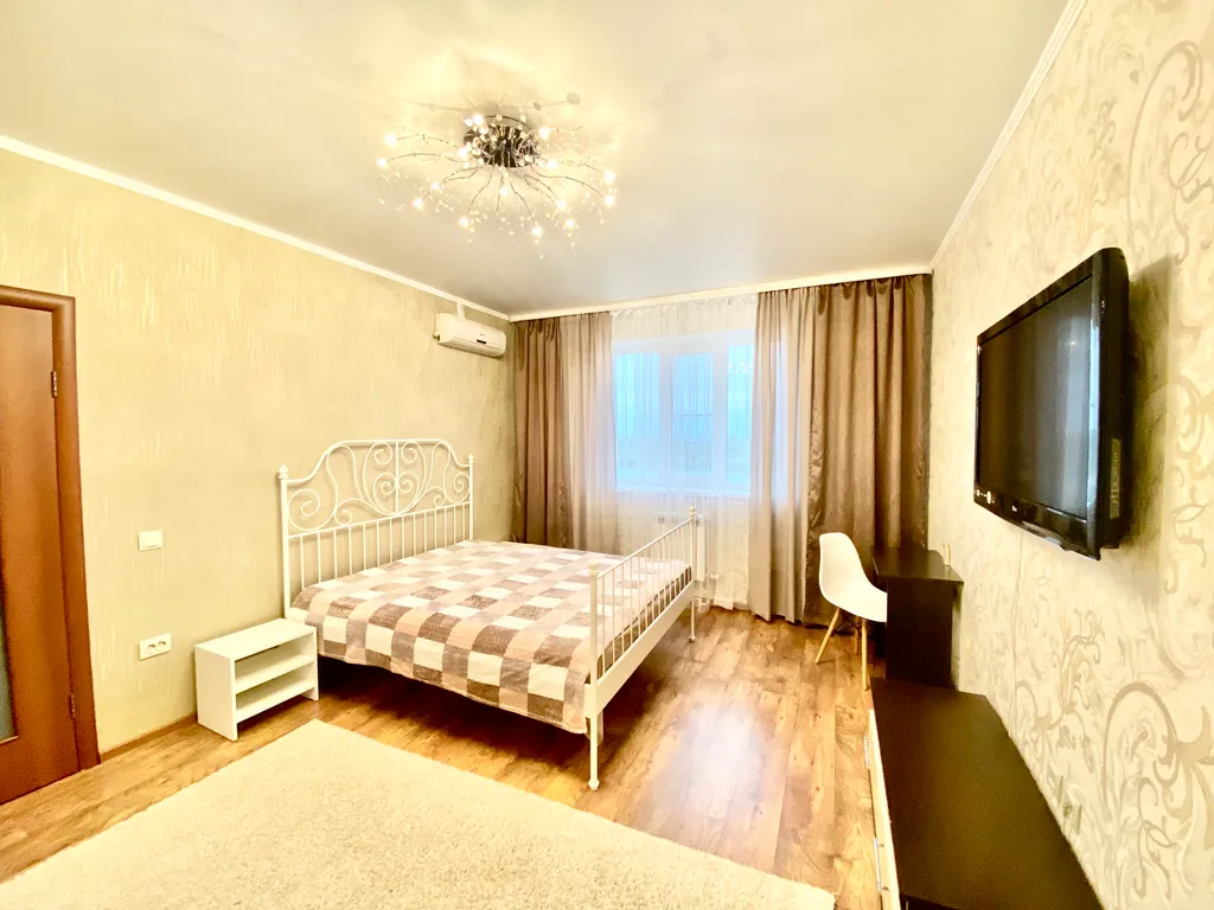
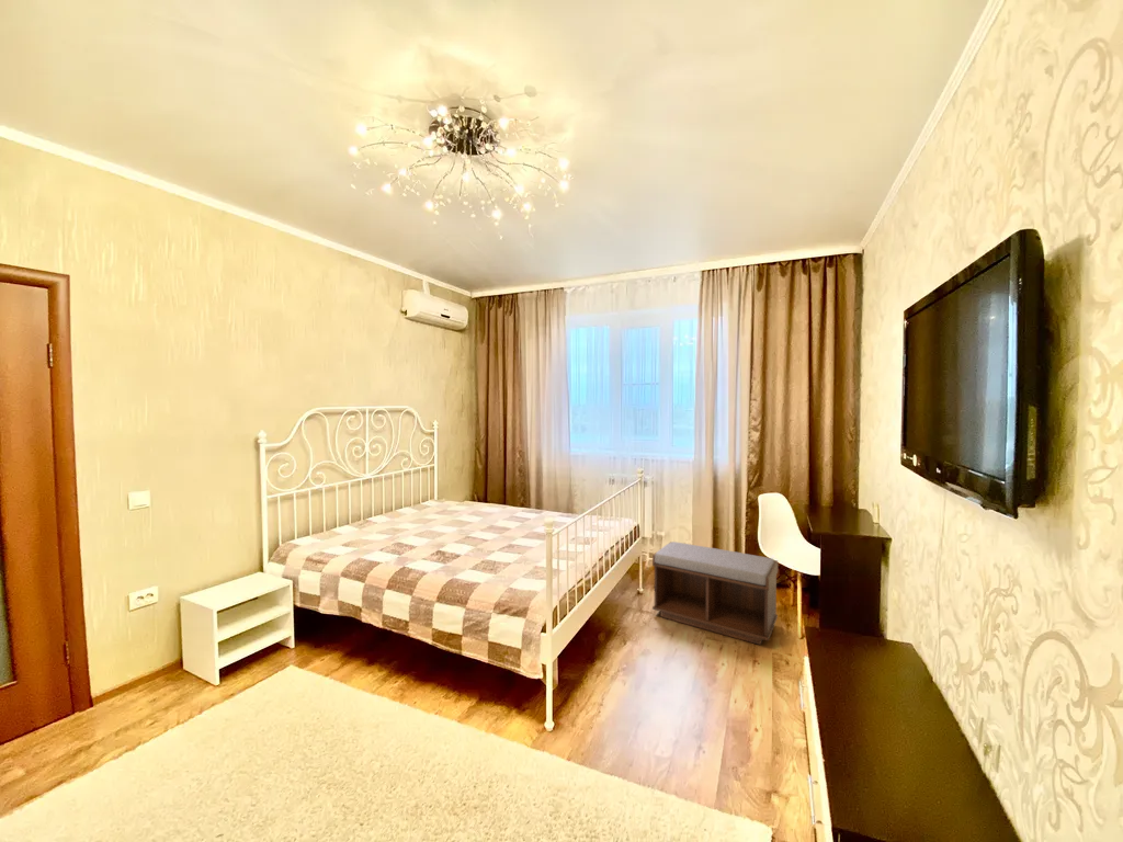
+ bench (713, 587)
